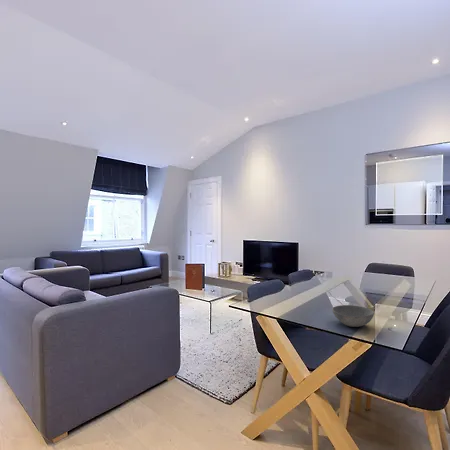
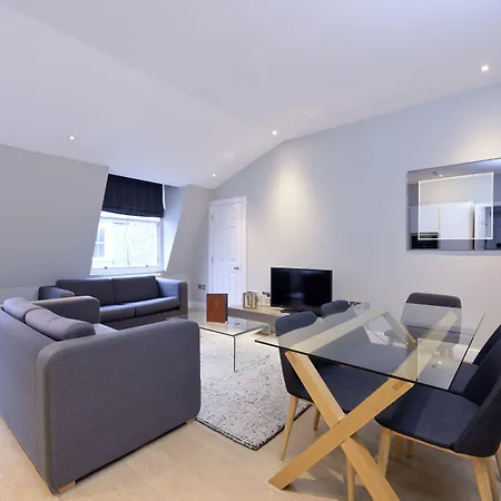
- bowl (352, 317)
